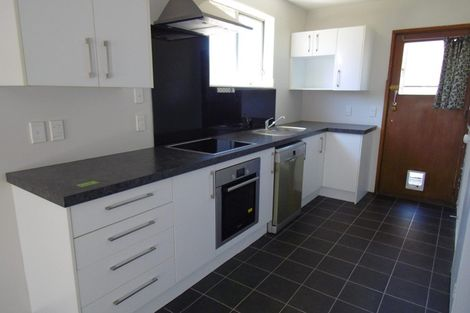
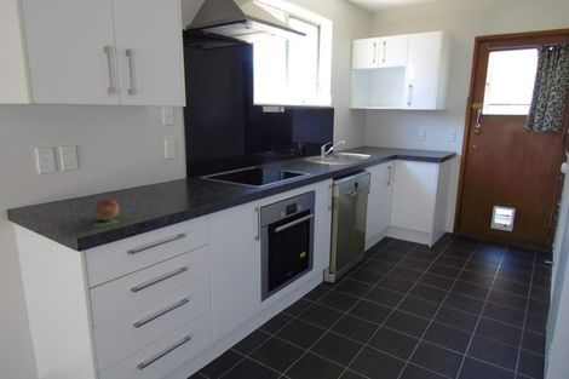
+ fruit (107, 208)
